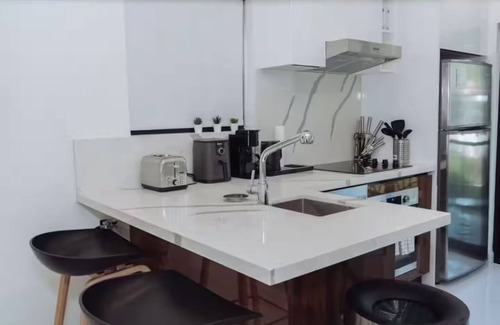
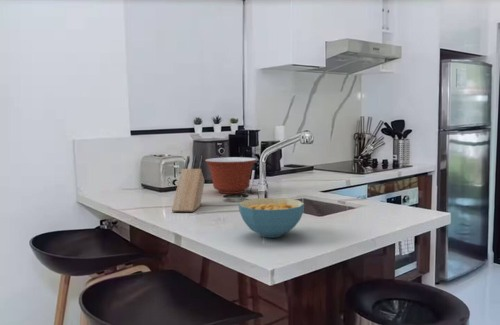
+ cereal bowl (271, 219)
+ knife block (189, 181)
+ mixing bowl (231, 175)
